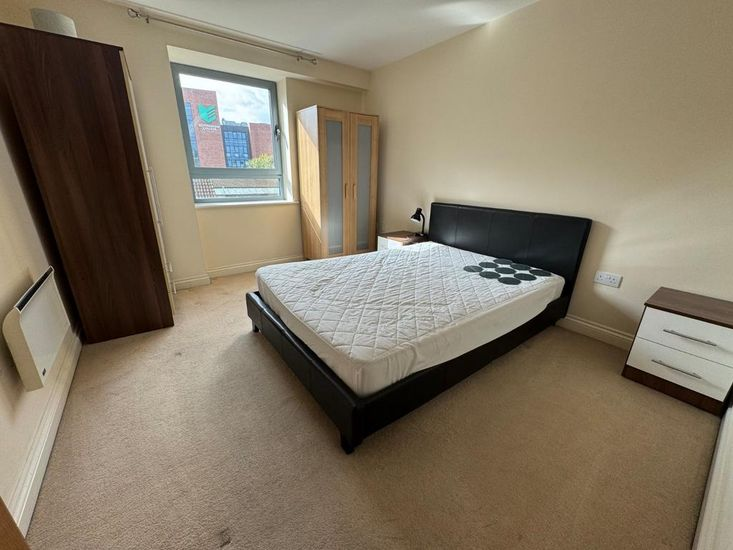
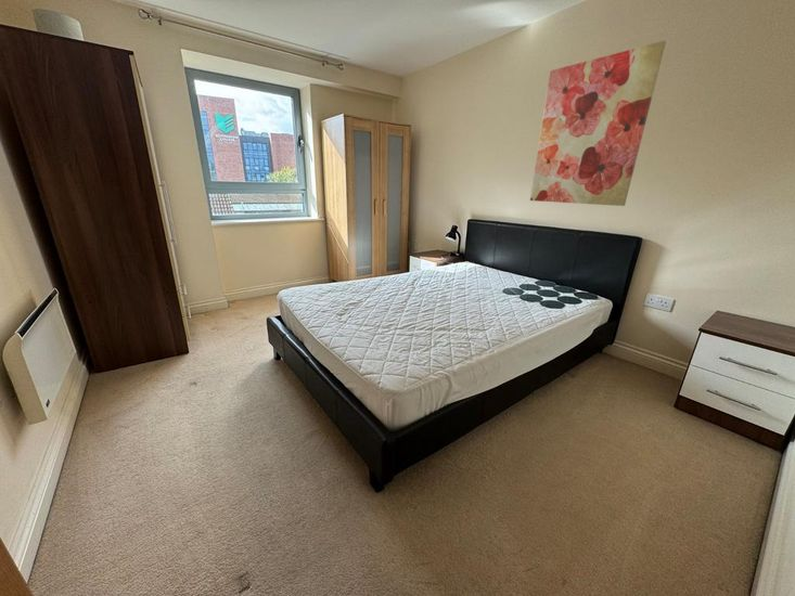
+ wall art (586, 134)
